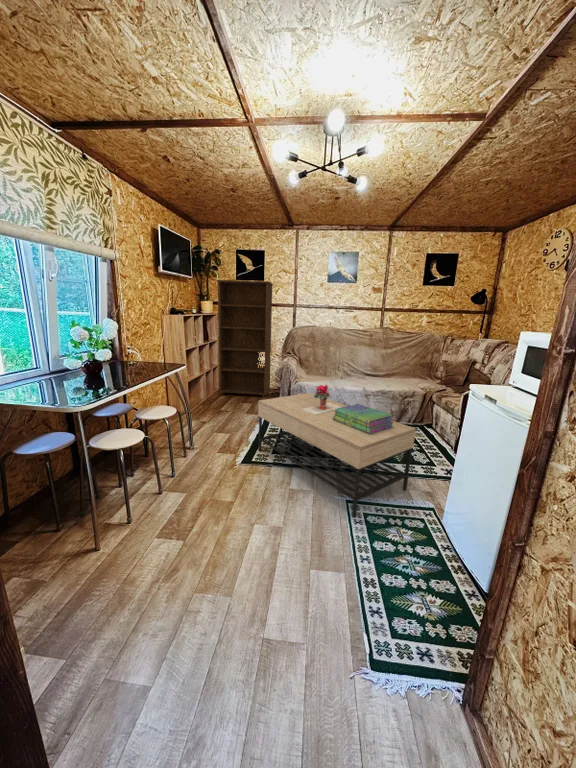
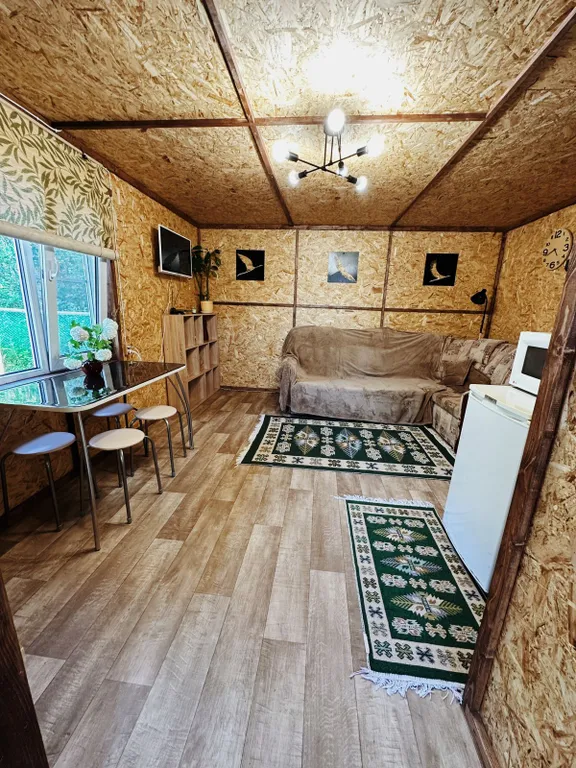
- stack of books (362, 417)
- coffee table (326, 441)
- bookcase (245, 339)
- potted flower (323, 396)
